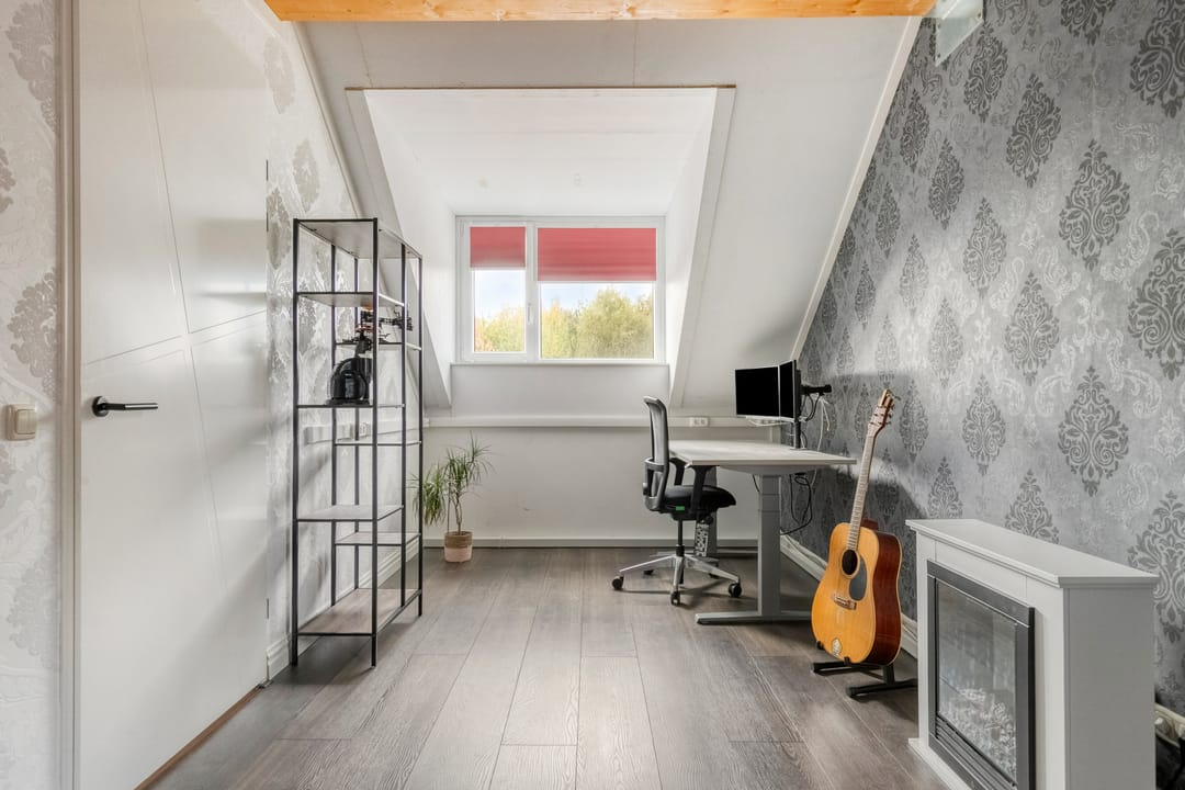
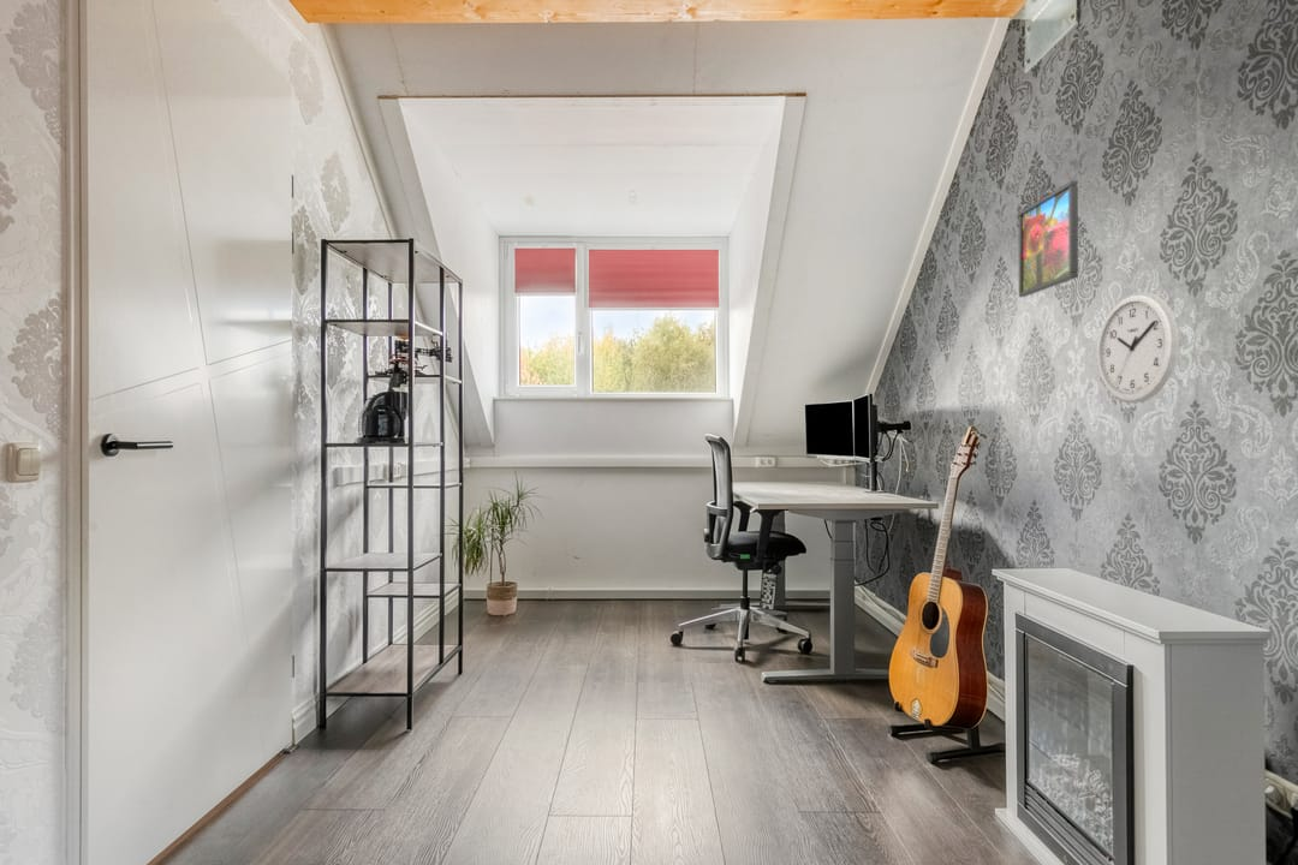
+ wall clock (1132, 347)
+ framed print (1046, 241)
